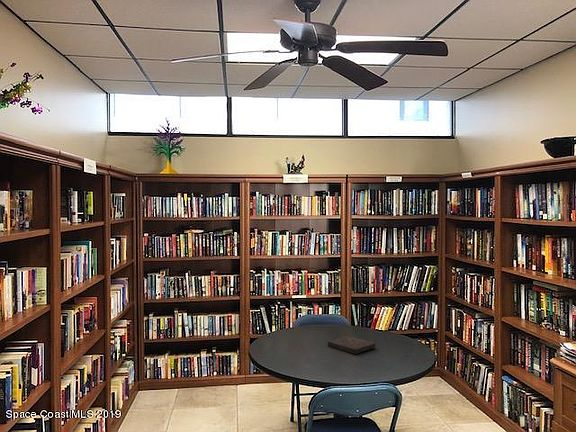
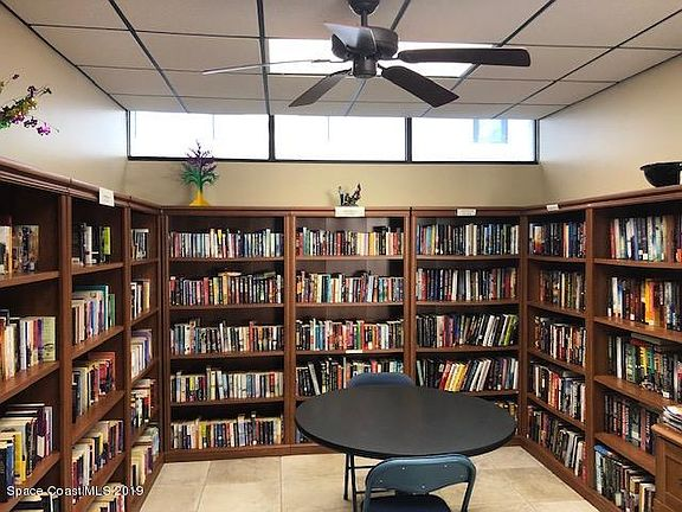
- book (351, 344)
